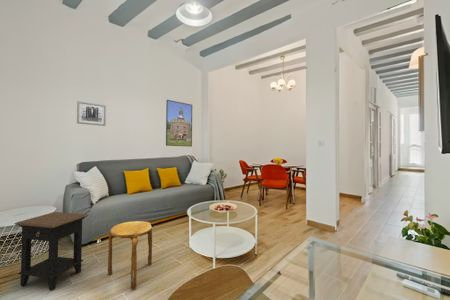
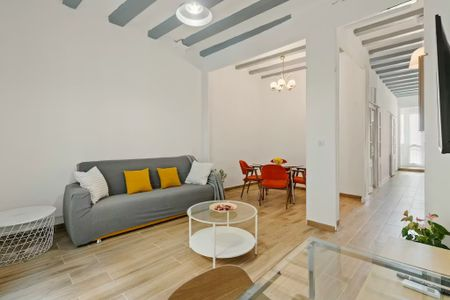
- stool (133, 250)
- side table (53, 248)
- wall art (92, 114)
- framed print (179, 124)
